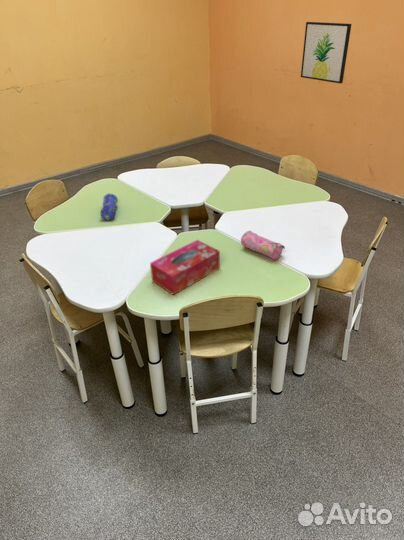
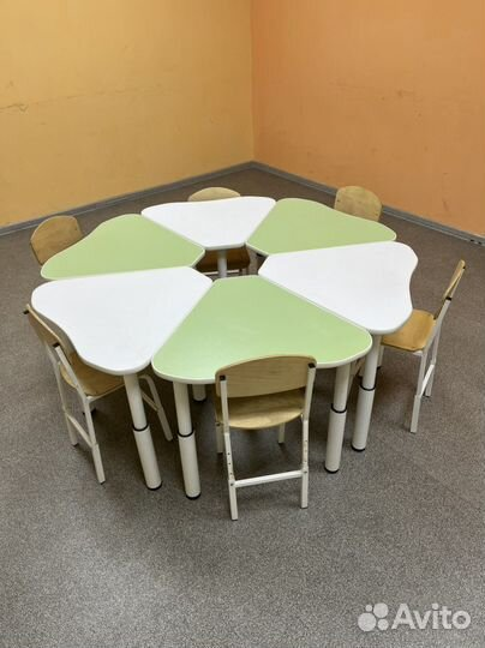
- tissue box (185, 265)
- pencil case (262, 244)
- pencil case (109, 206)
- wall art (324, 52)
